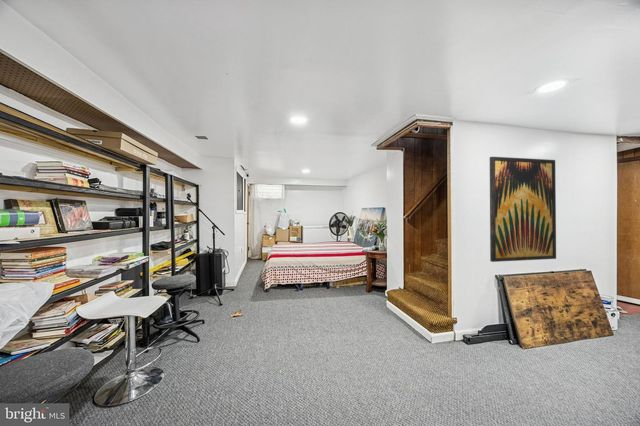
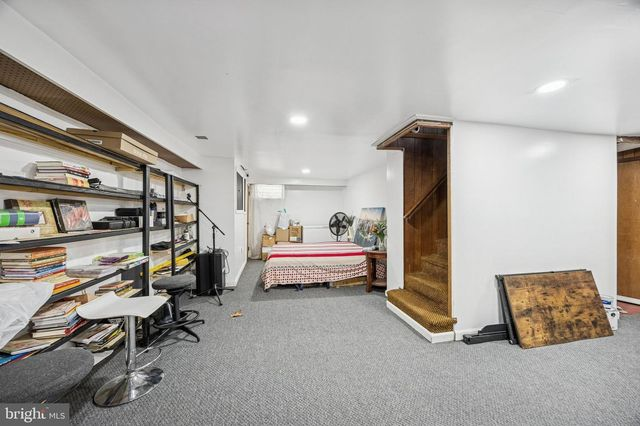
- wall art (523, 209)
